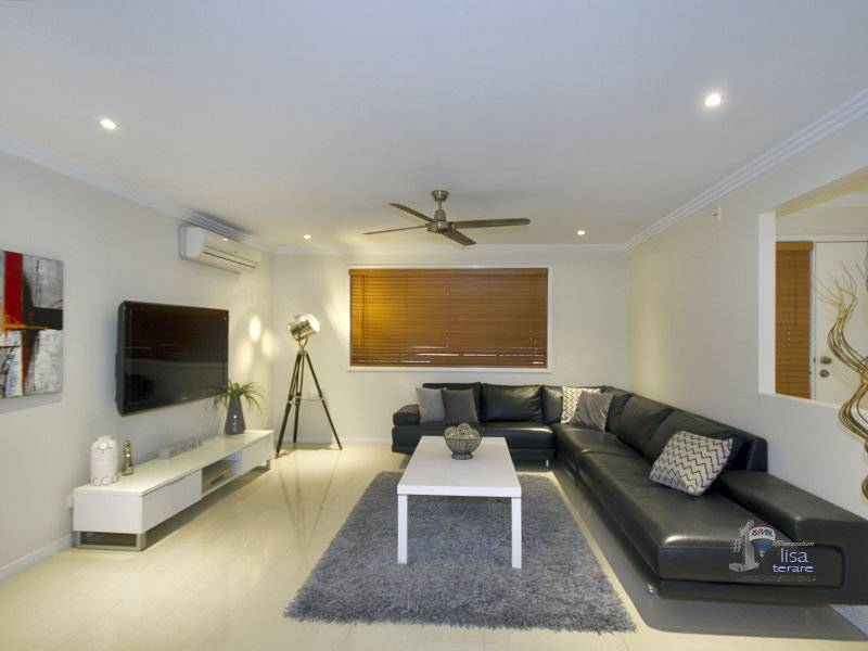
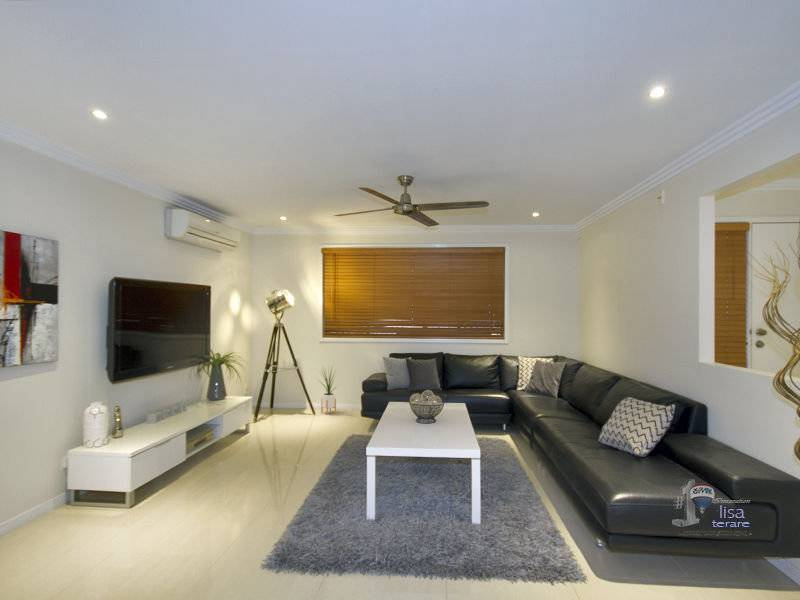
+ house plant (329, 388)
